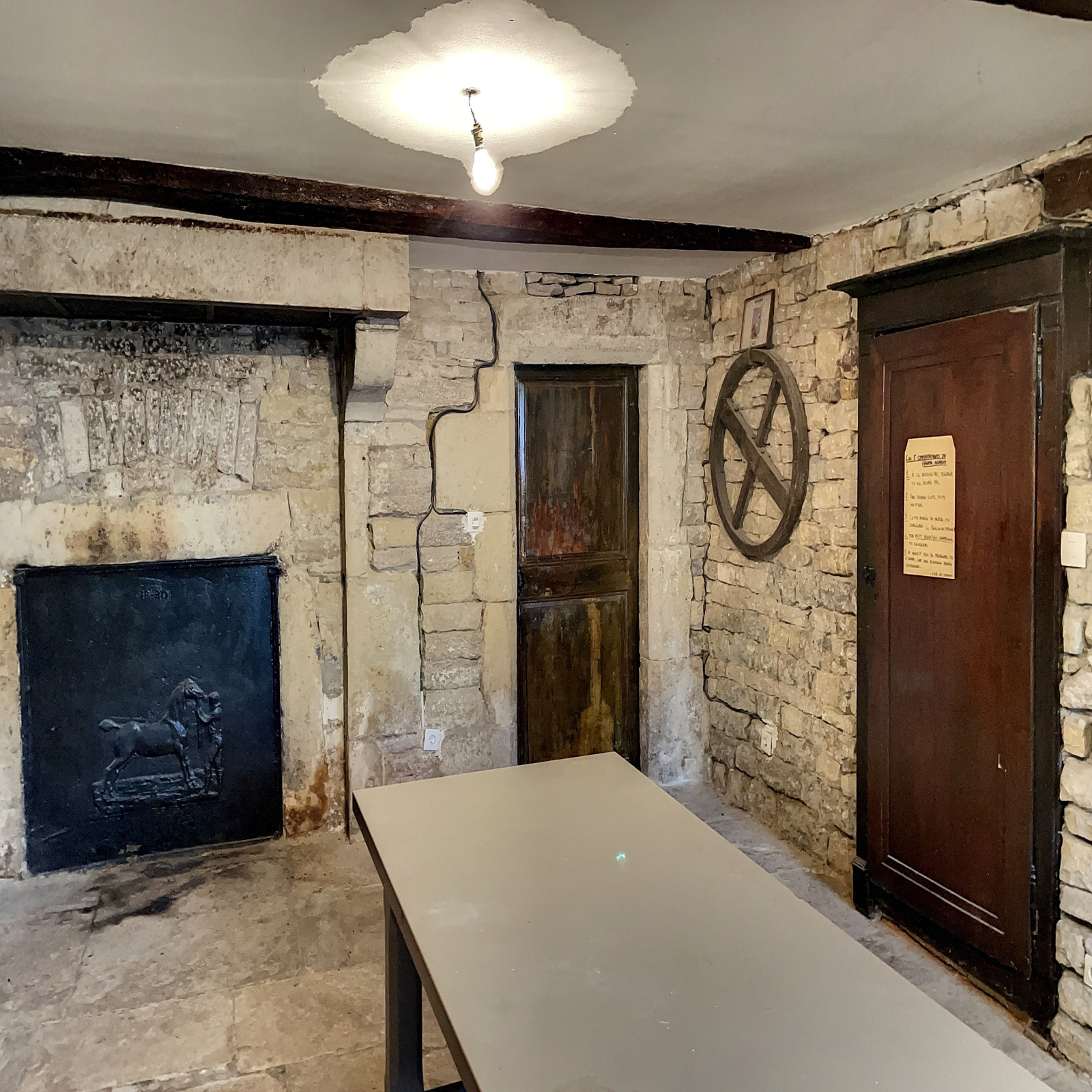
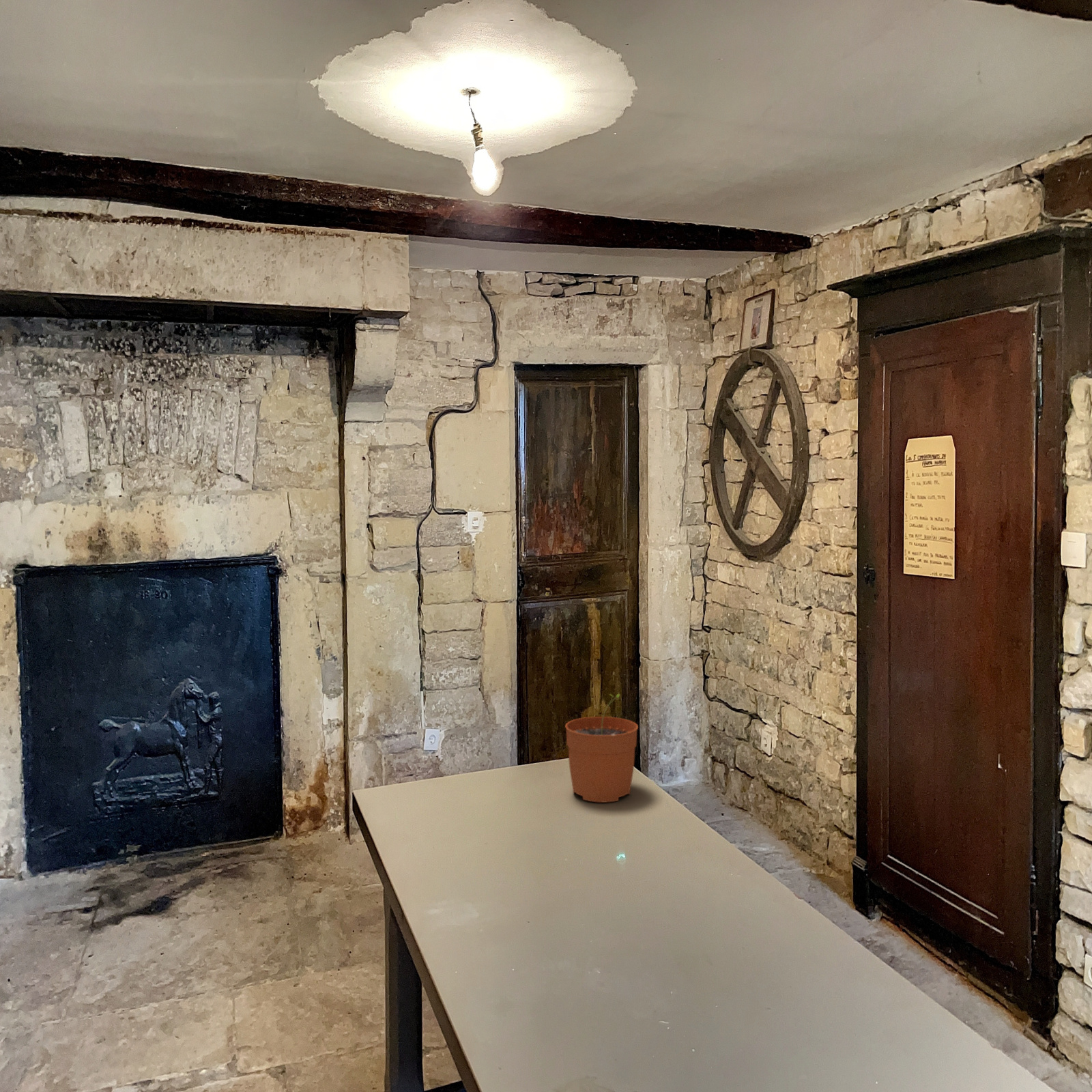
+ plant pot (601, 742)
